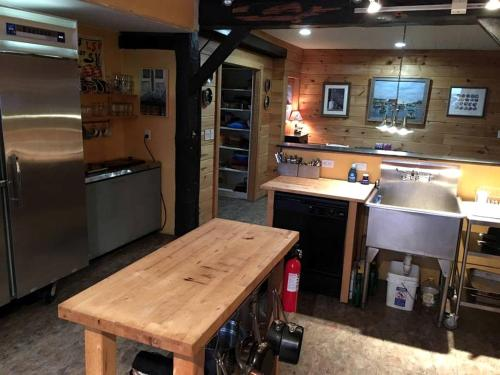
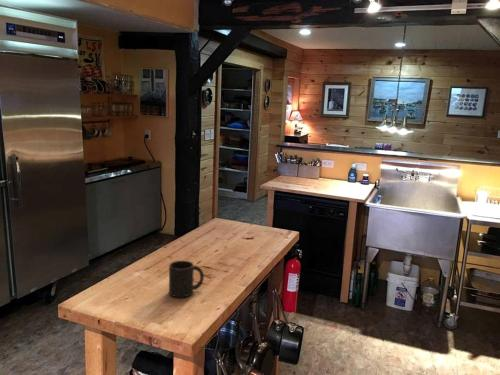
+ mug (186, 278)
